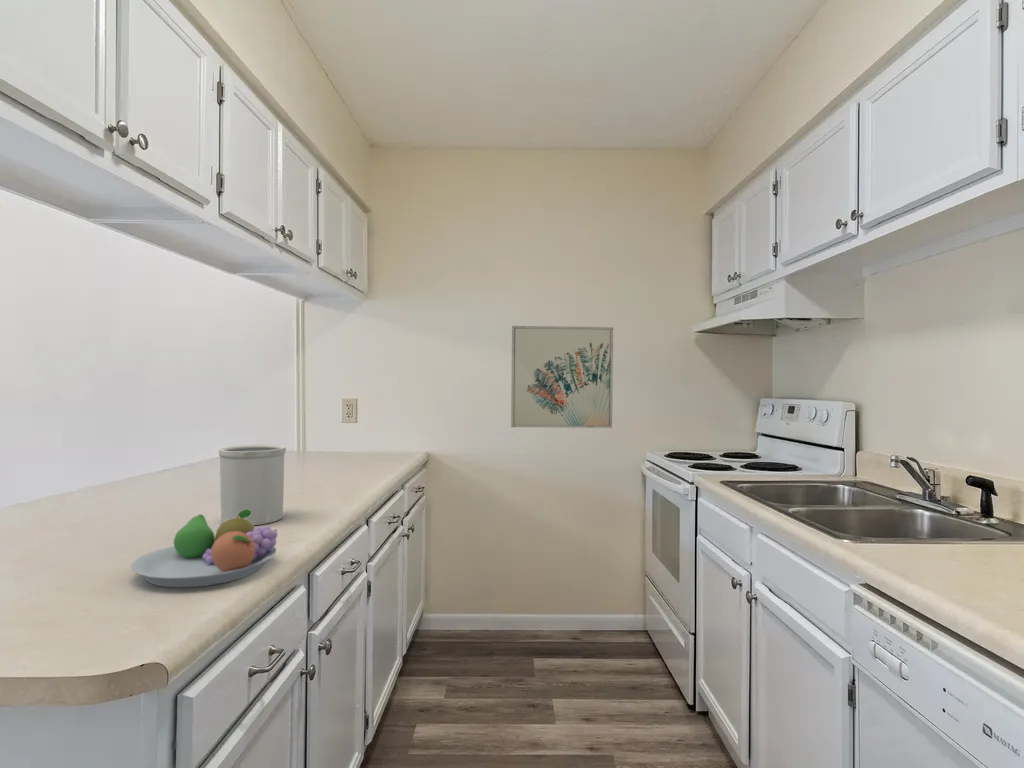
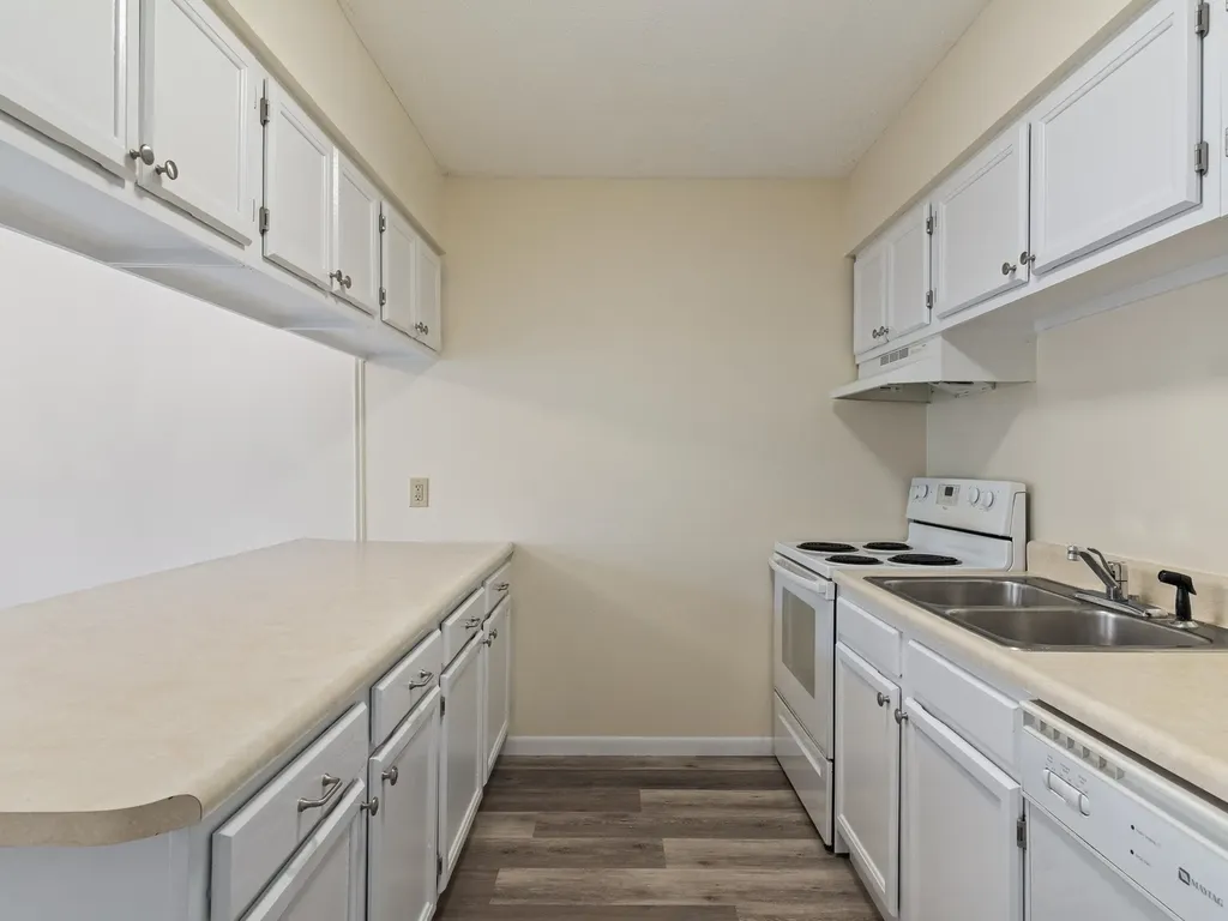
- wall art (562, 377)
- fruit bowl (208, 542)
- utensil holder (252, 483)
